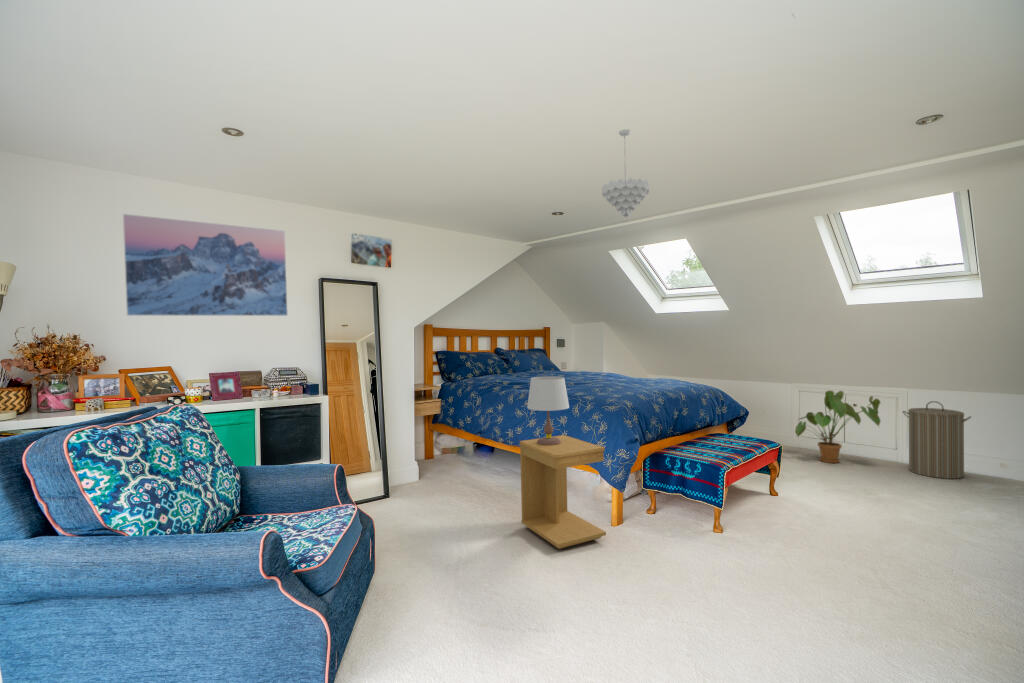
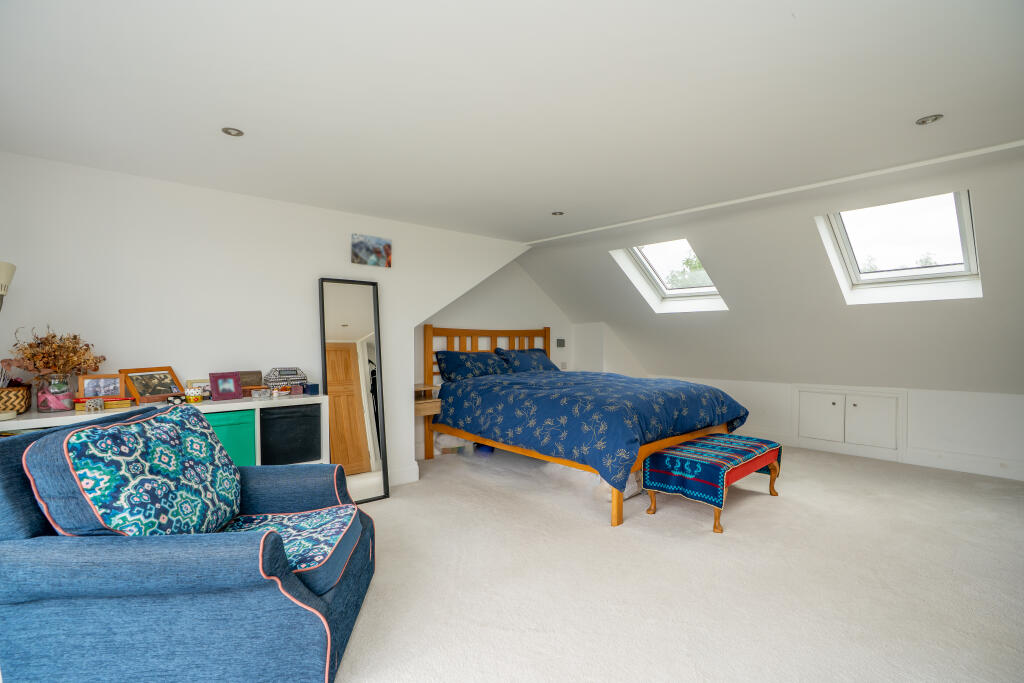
- laundry hamper (935, 437)
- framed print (212, 269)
- side table (561, 489)
- house plant (836, 424)
- pendant light (625, 174)
- table lamp (548, 410)
